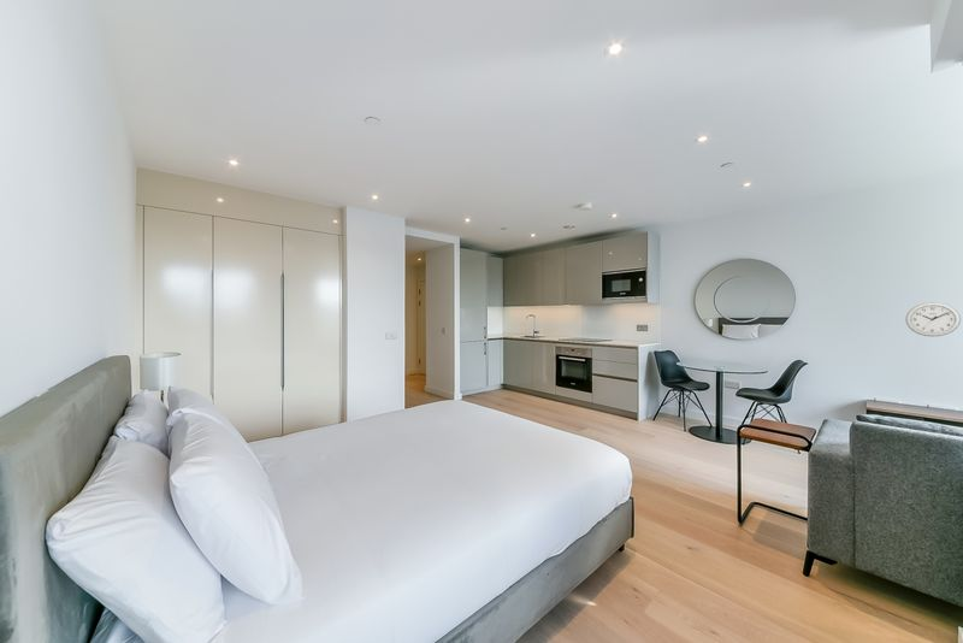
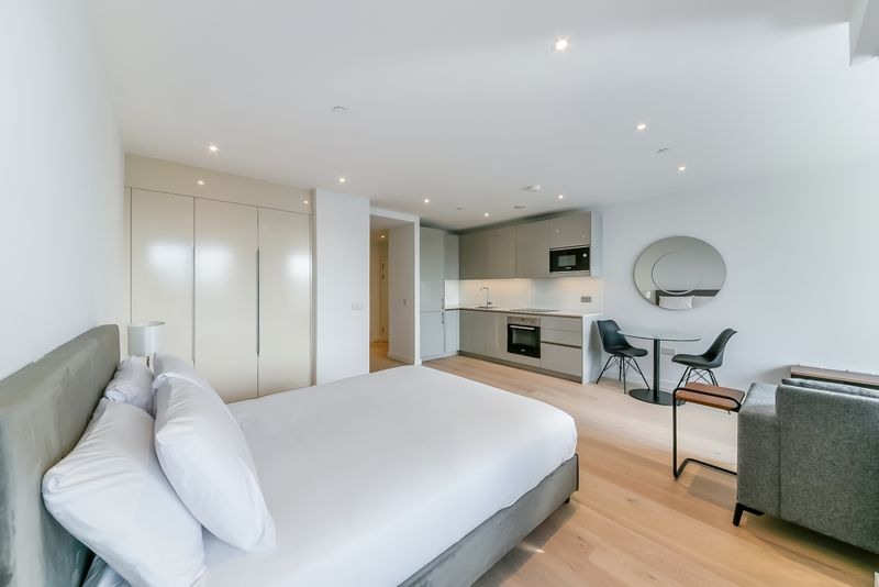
- wall clock (932, 319)
